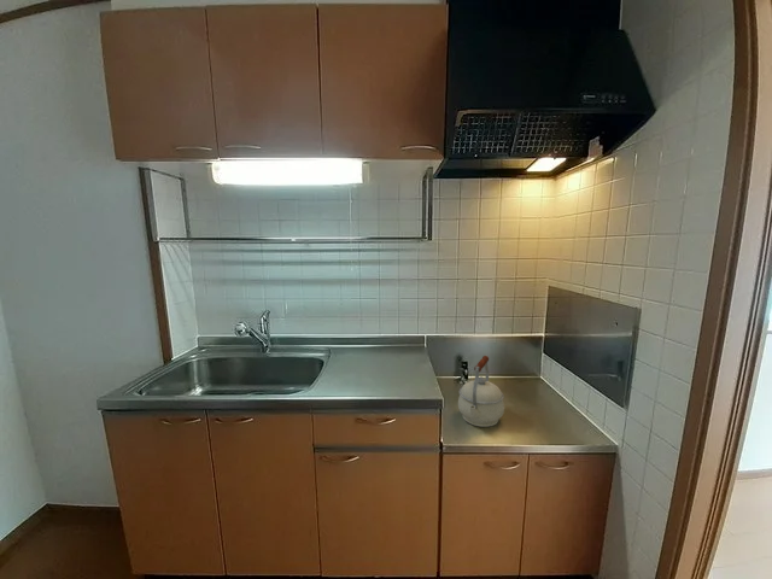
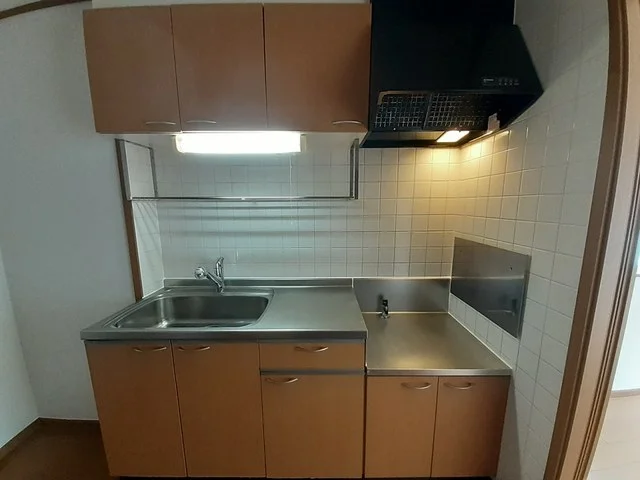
- kettle (480, 391)
